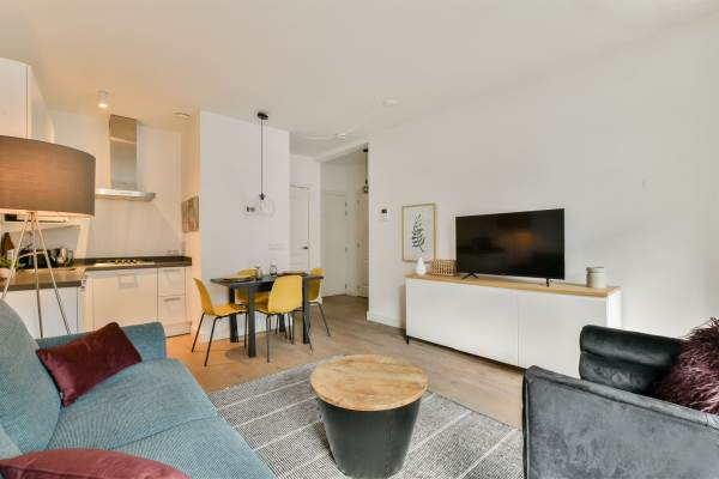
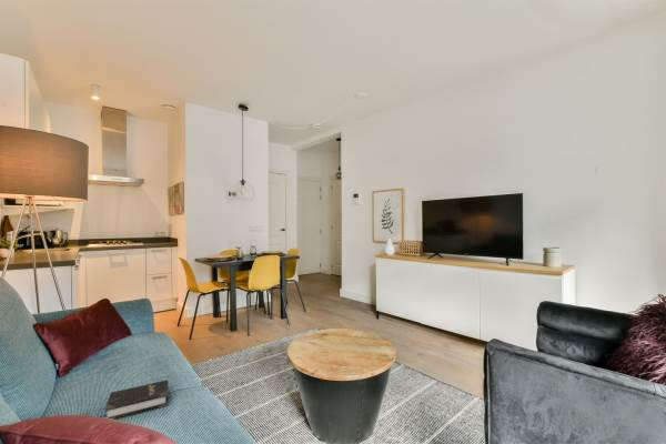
+ hardback book (139, 397)
